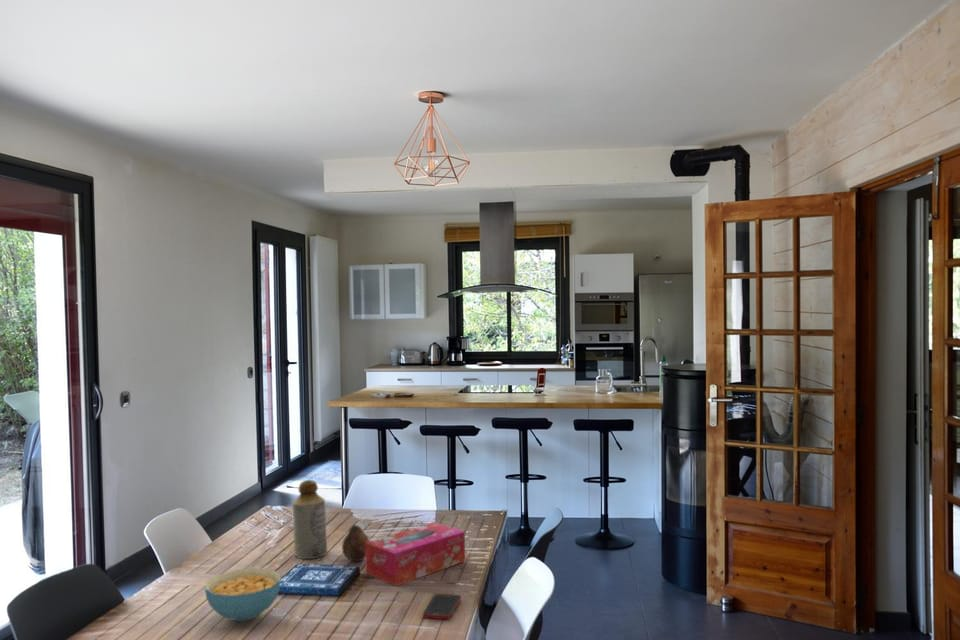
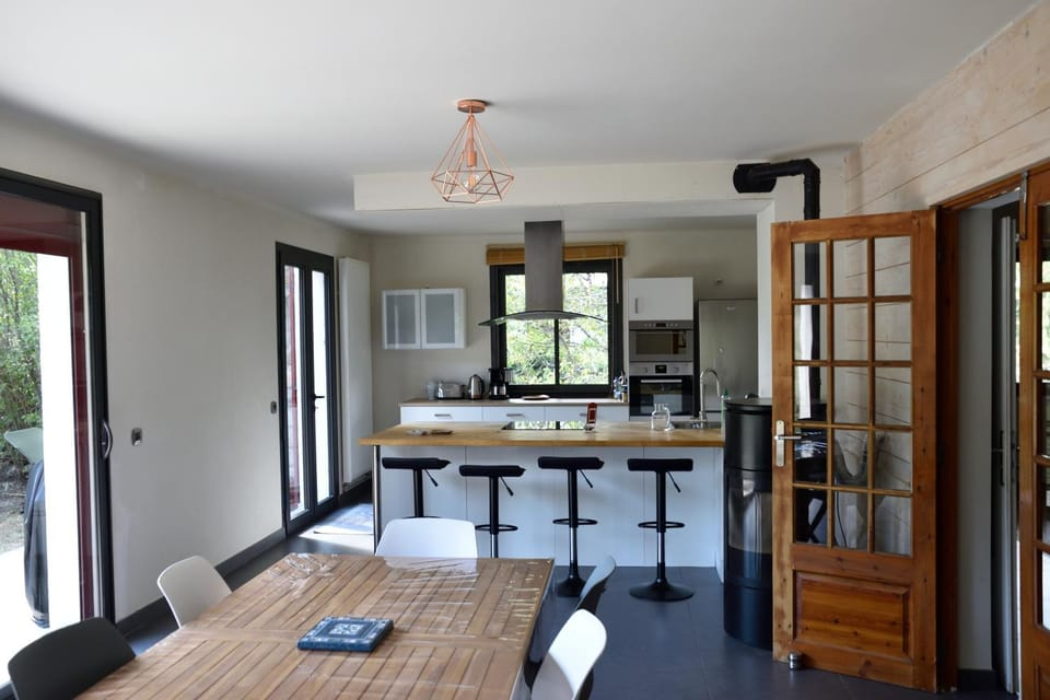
- fruit (356, 542)
- cereal bowl (244, 598)
- tissue box (416, 552)
- bottle (309, 517)
- cell phone (442, 606)
